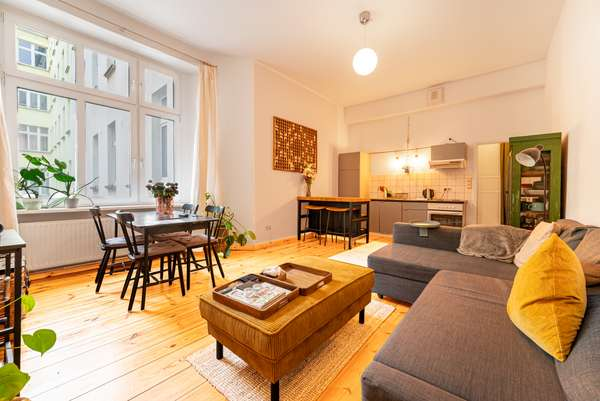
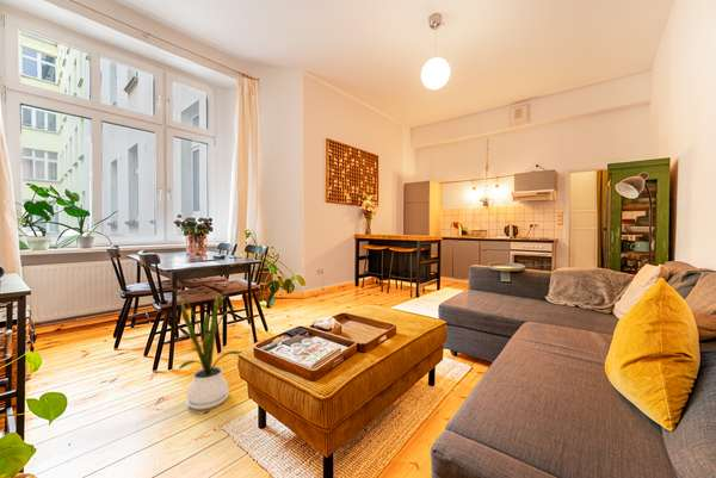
+ house plant (203, 342)
